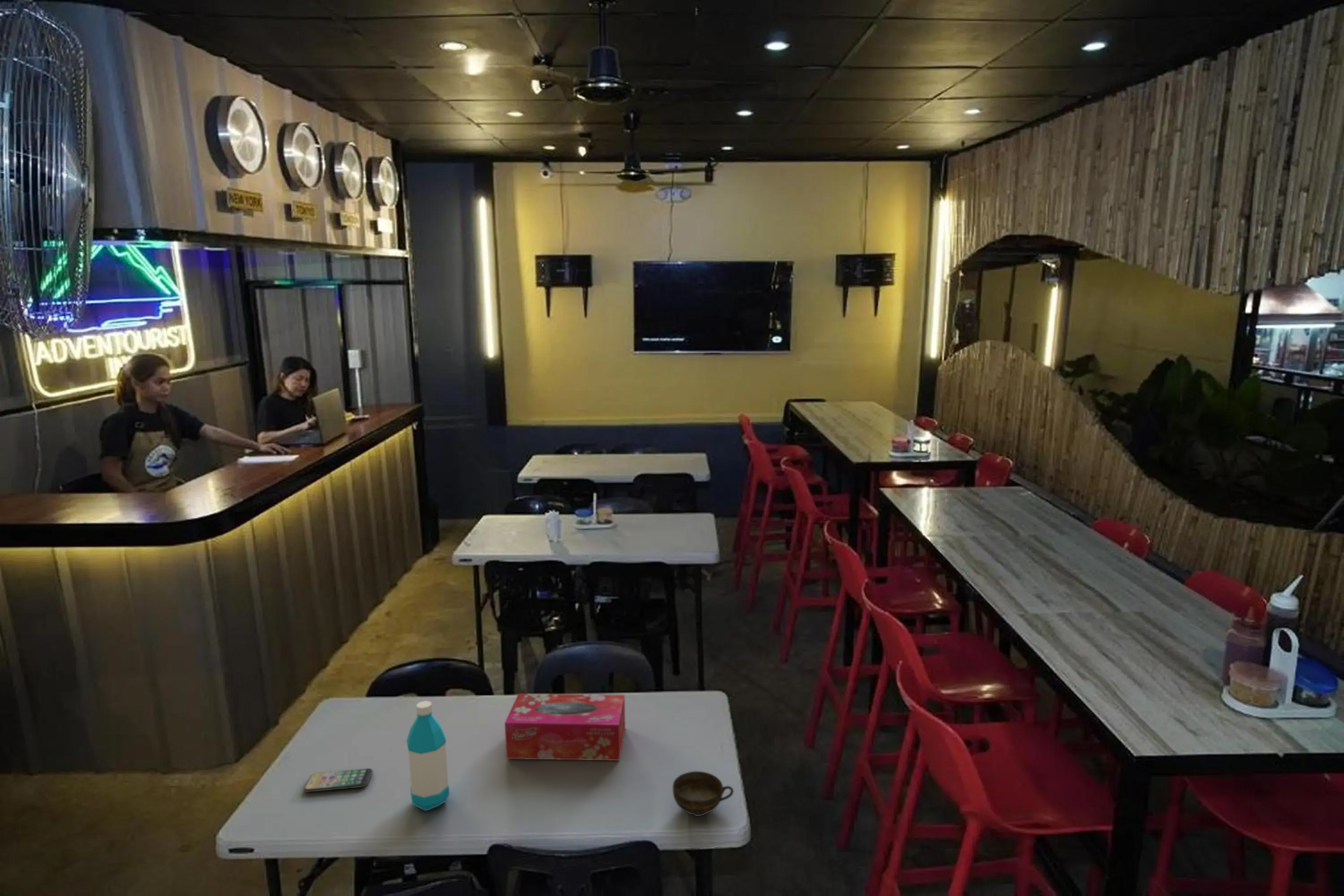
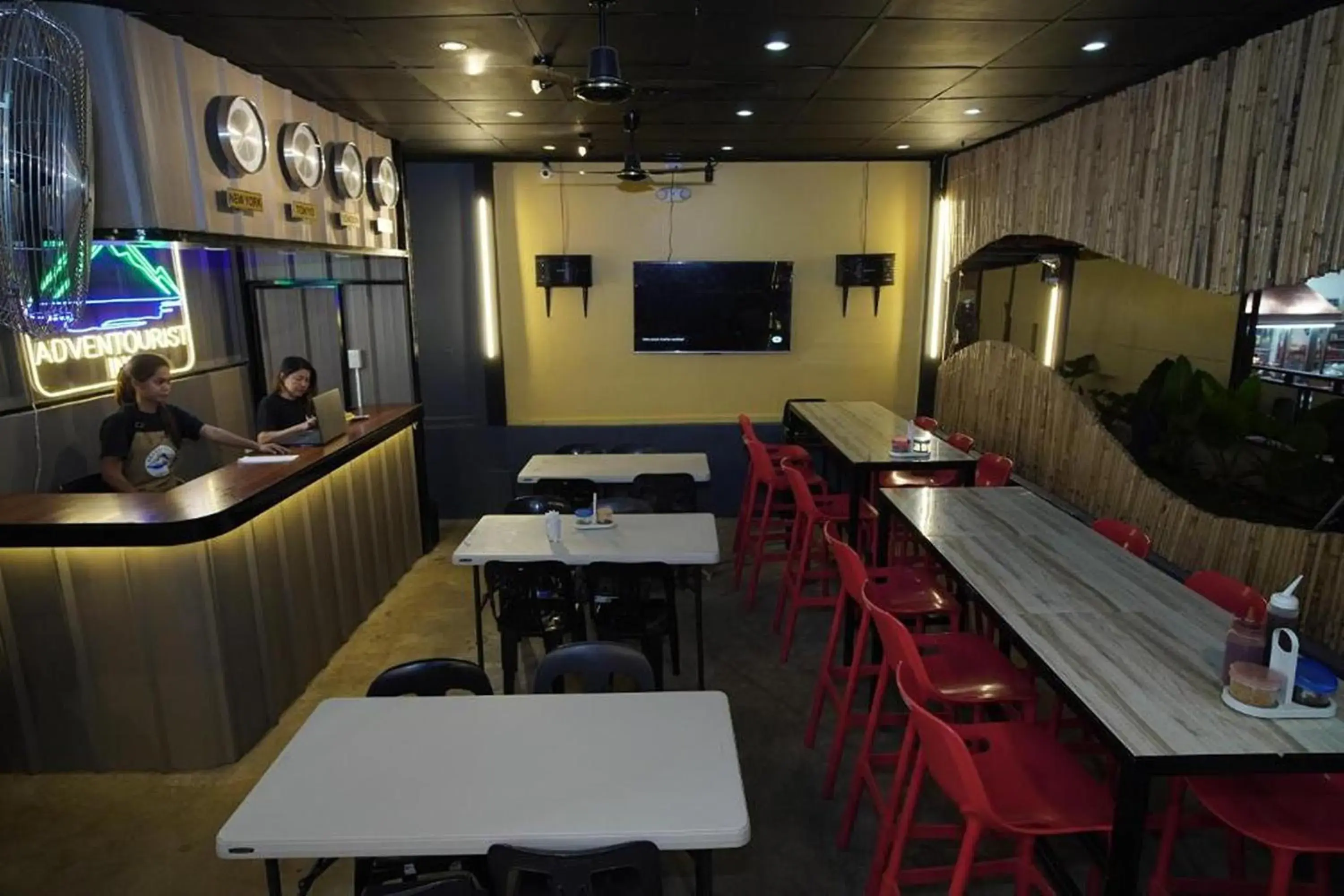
- tissue box (567, 726)
- smartphone (339, 780)
- cup (703, 797)
- water bottle (427, 754)
